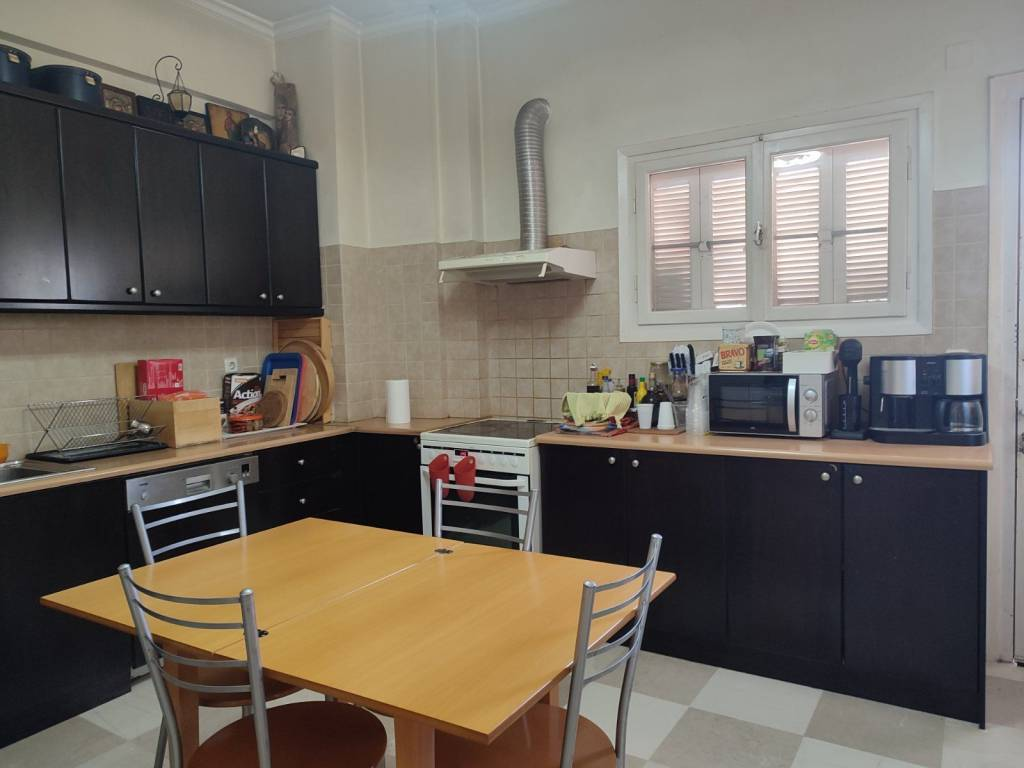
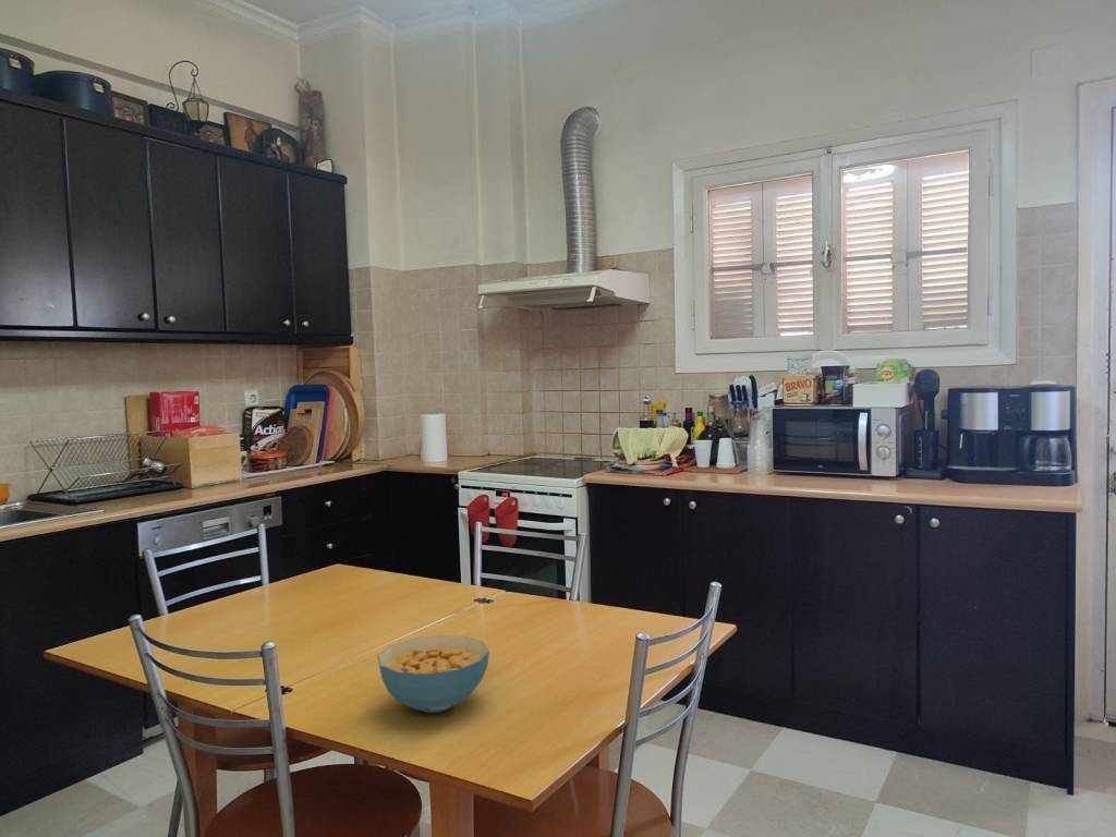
+ cereal bowl (434, 679)
